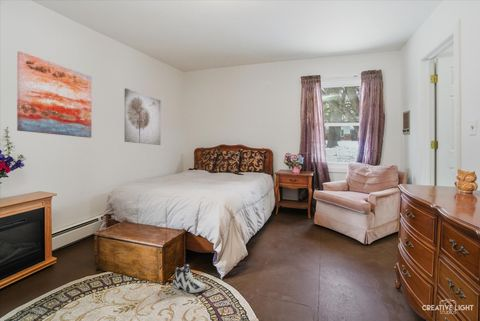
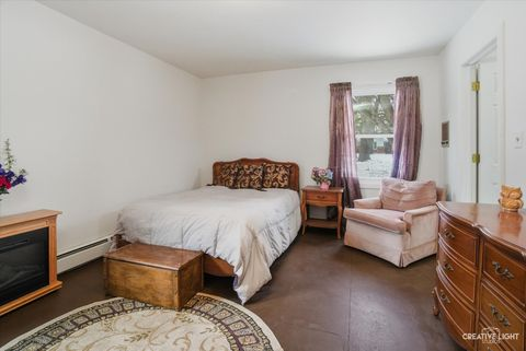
- wall art (59, 100)
- wall art (144, 119)
- sneaker (189, 276)
